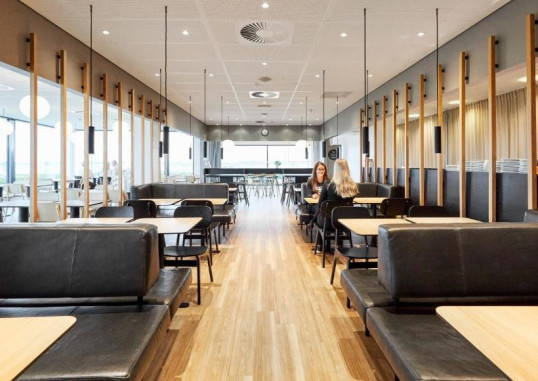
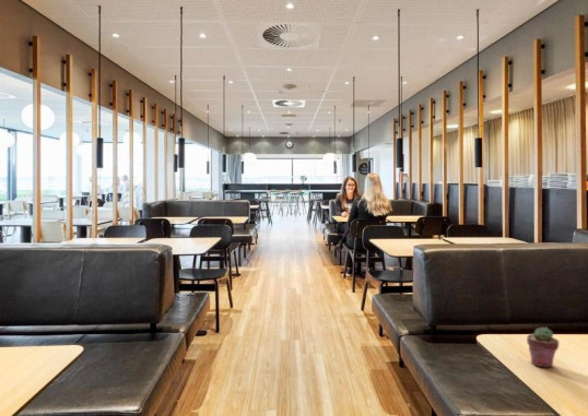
+ potted succulent (542, 345)
